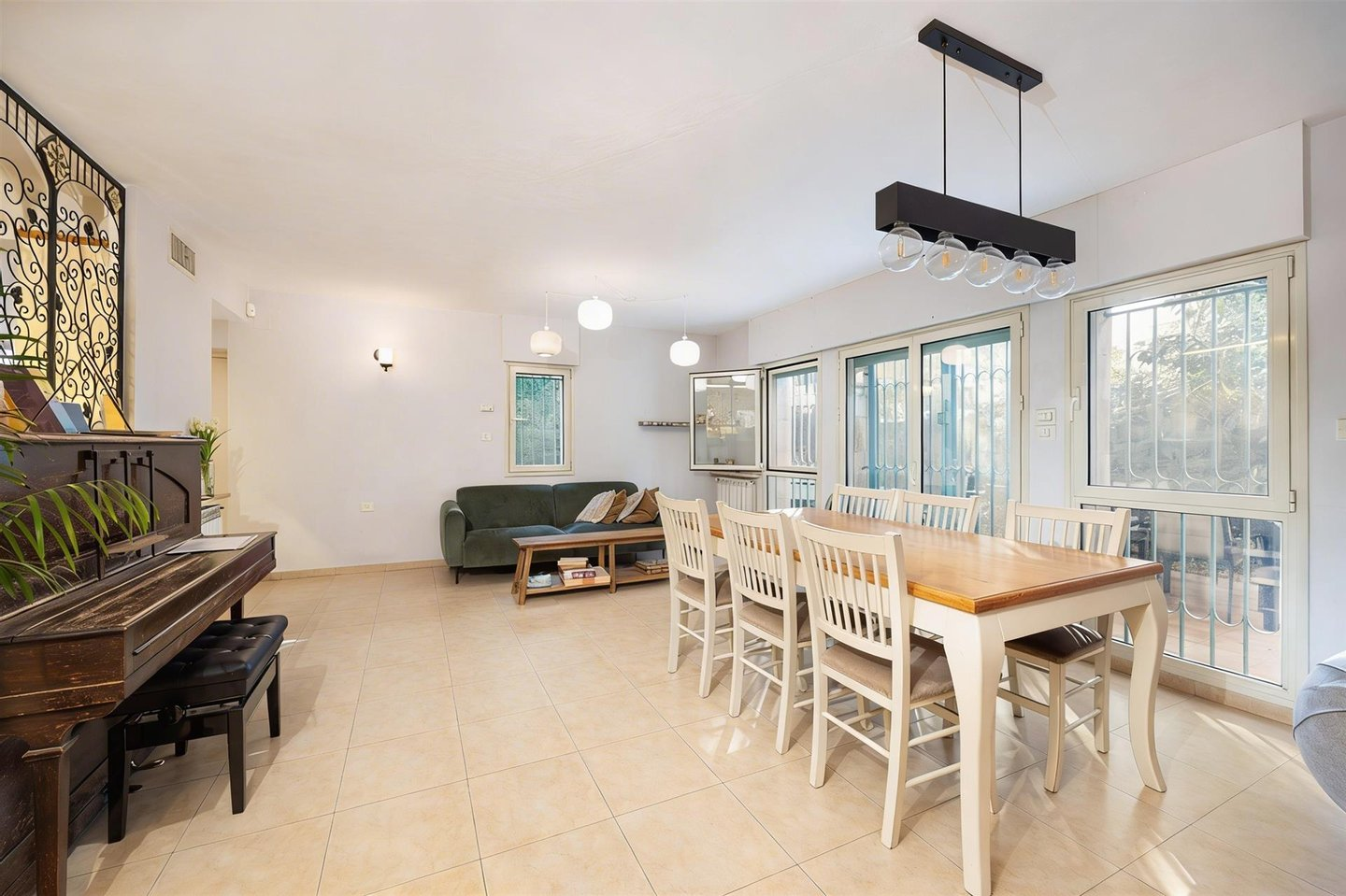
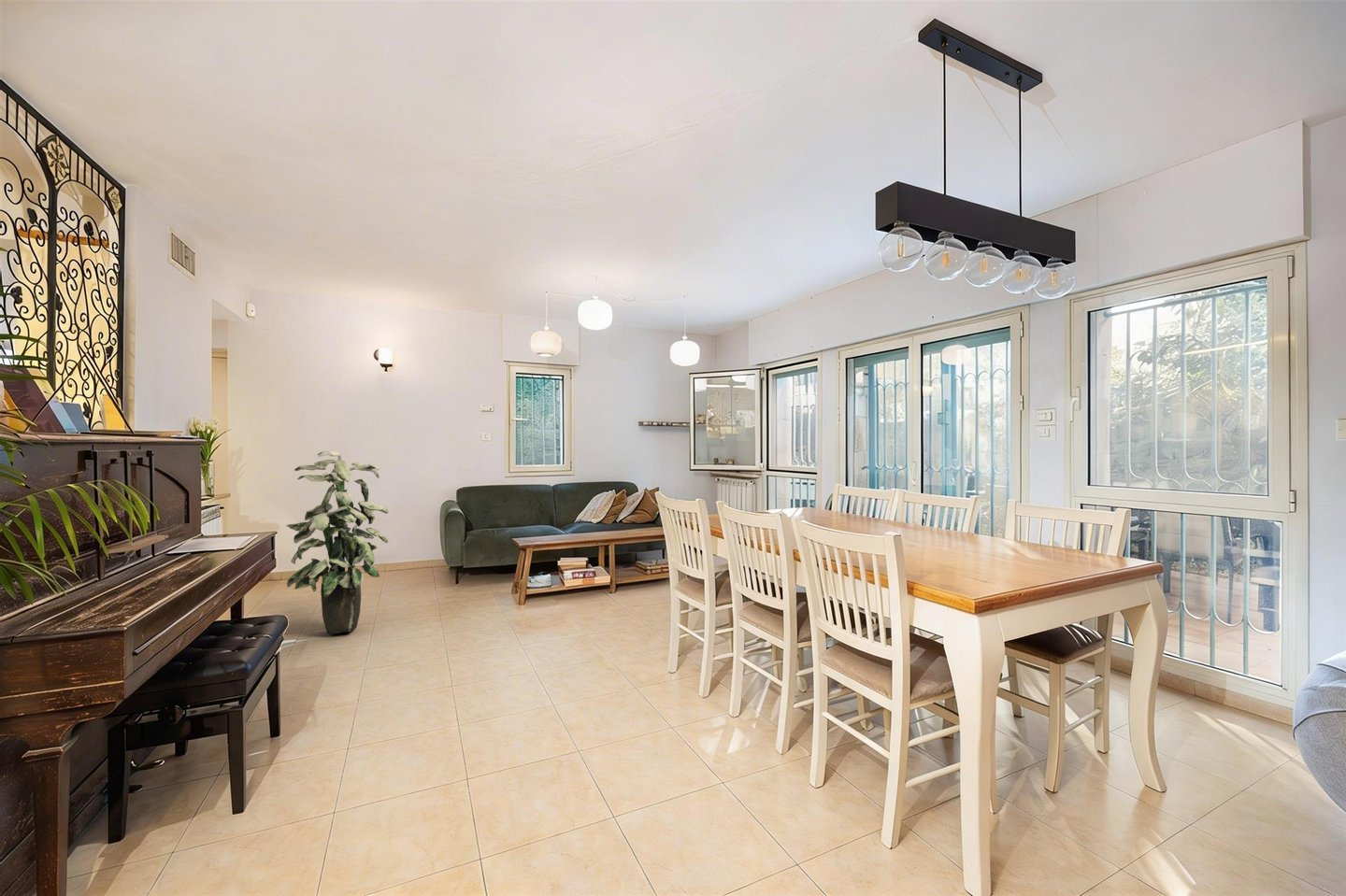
+ indoor plant (336, 540)
